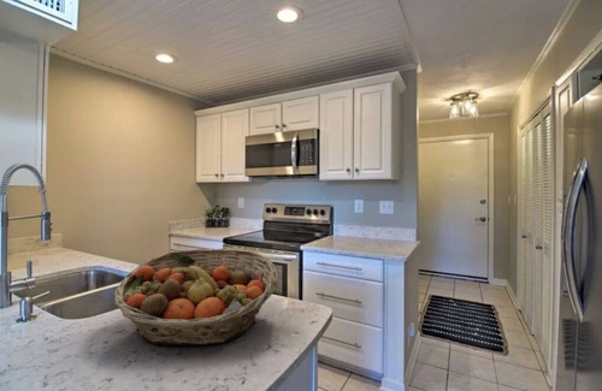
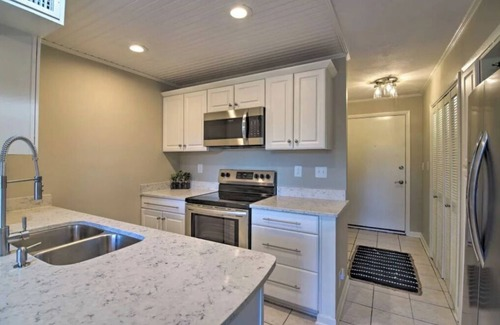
- fruit basket (200, 290)
